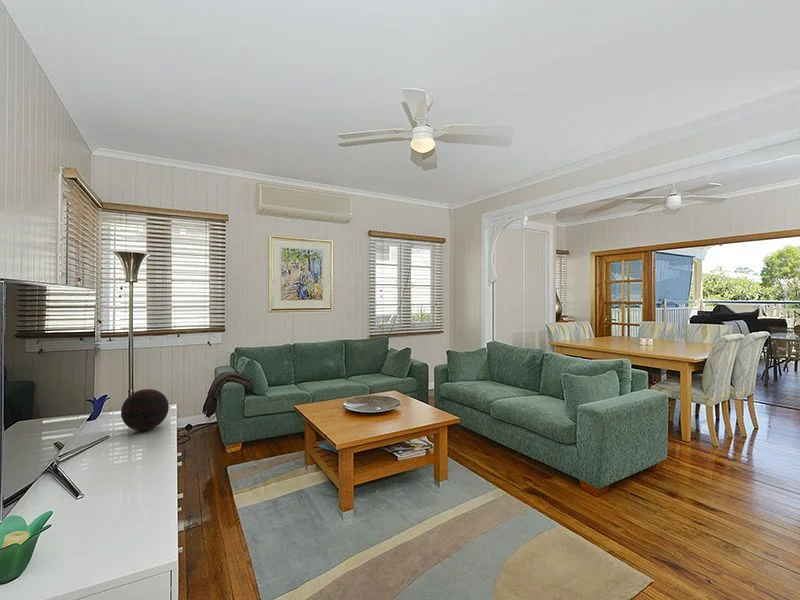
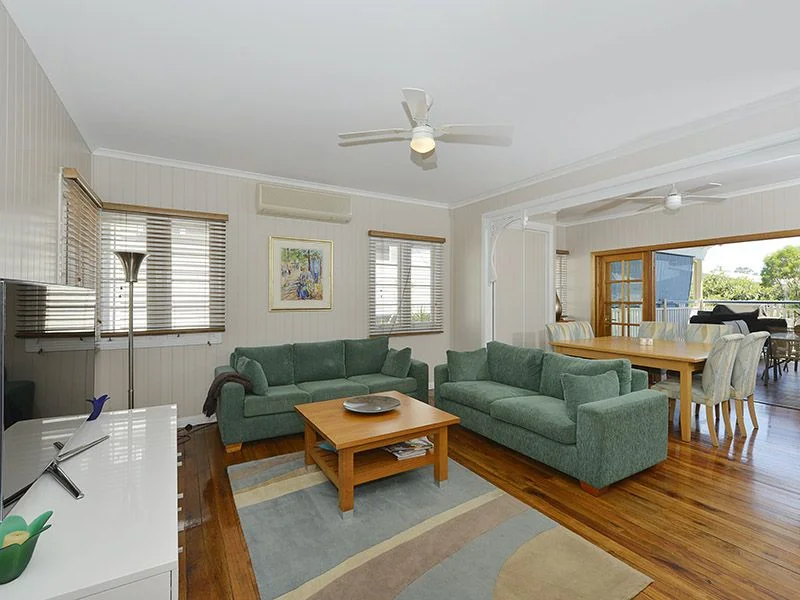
- decorative orb (145, 409)
